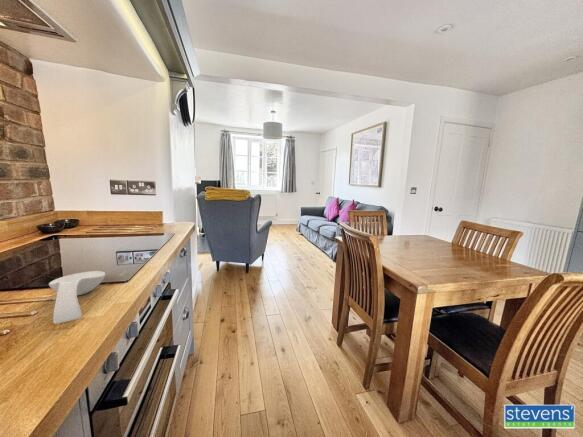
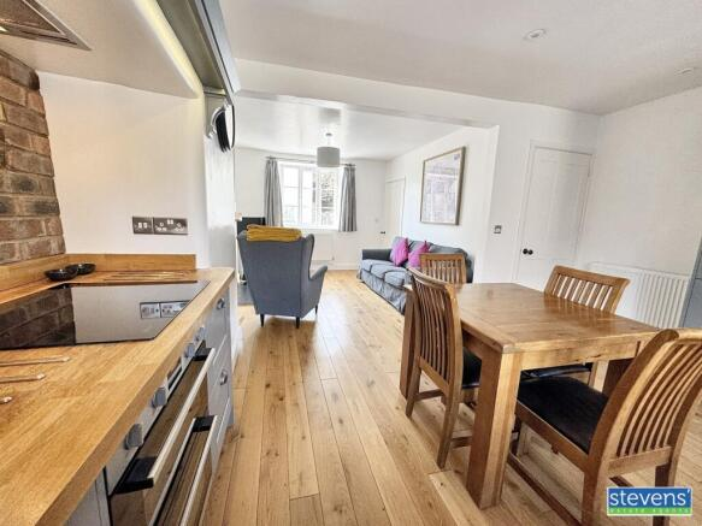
- spoon rest (75, 286)
